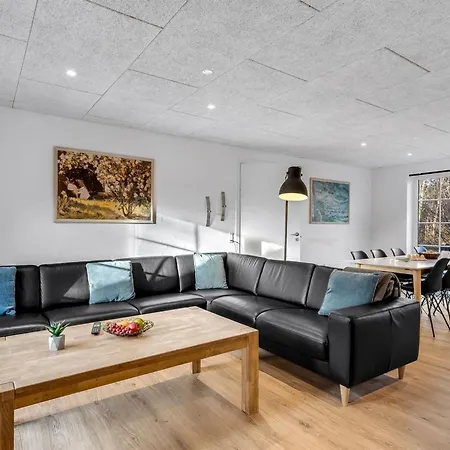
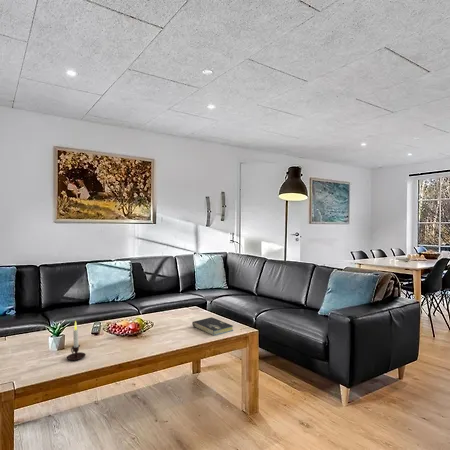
+ book (212, 325)
+ candle (75, 338)
